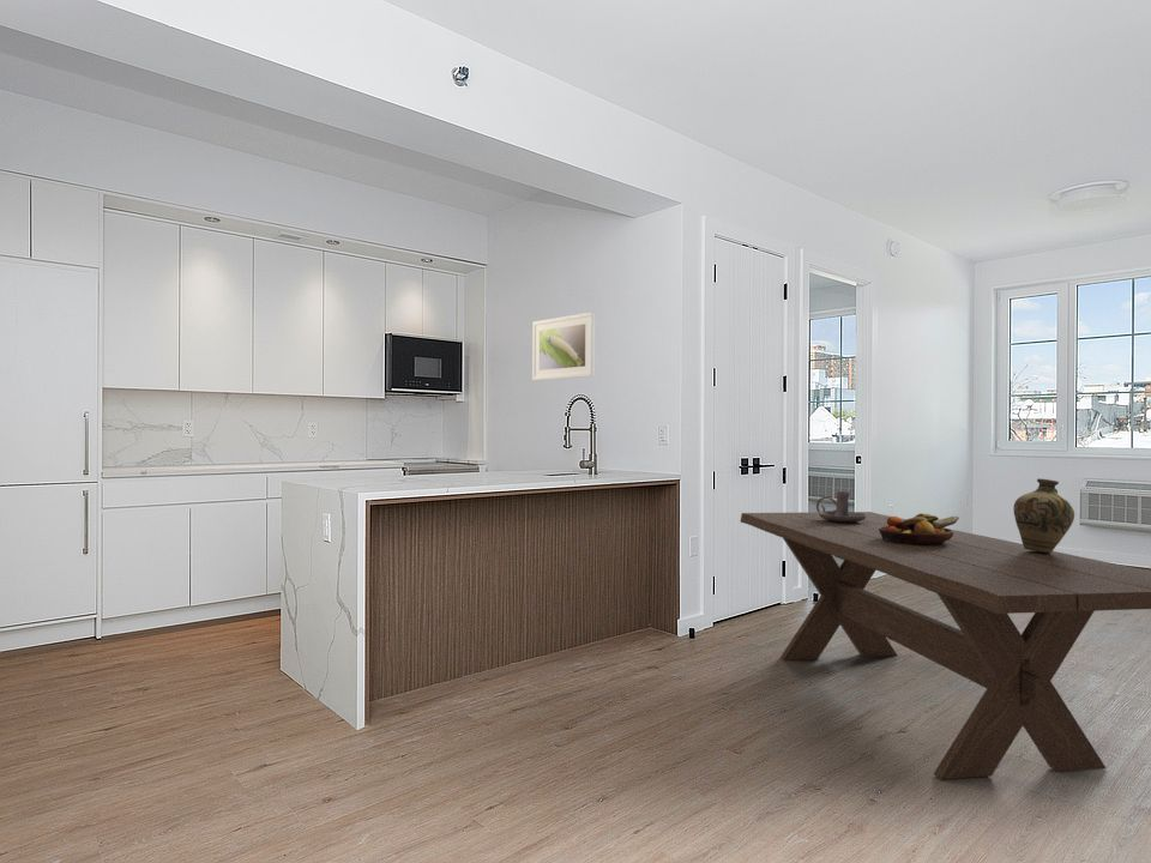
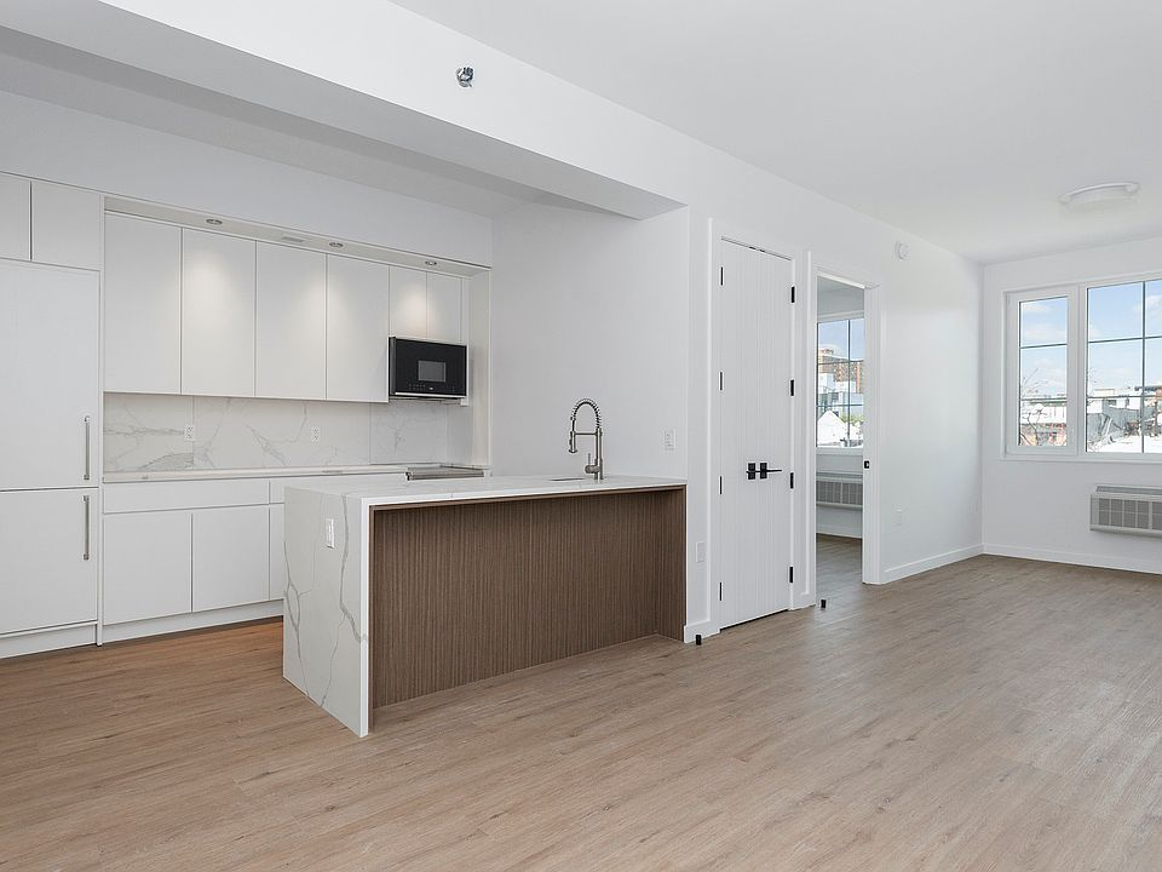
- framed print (561, 348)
- dining table (912, 621)
- fruit bowl (915, 525)
- candle holder (838, 506)
- jug (1038, 515)
